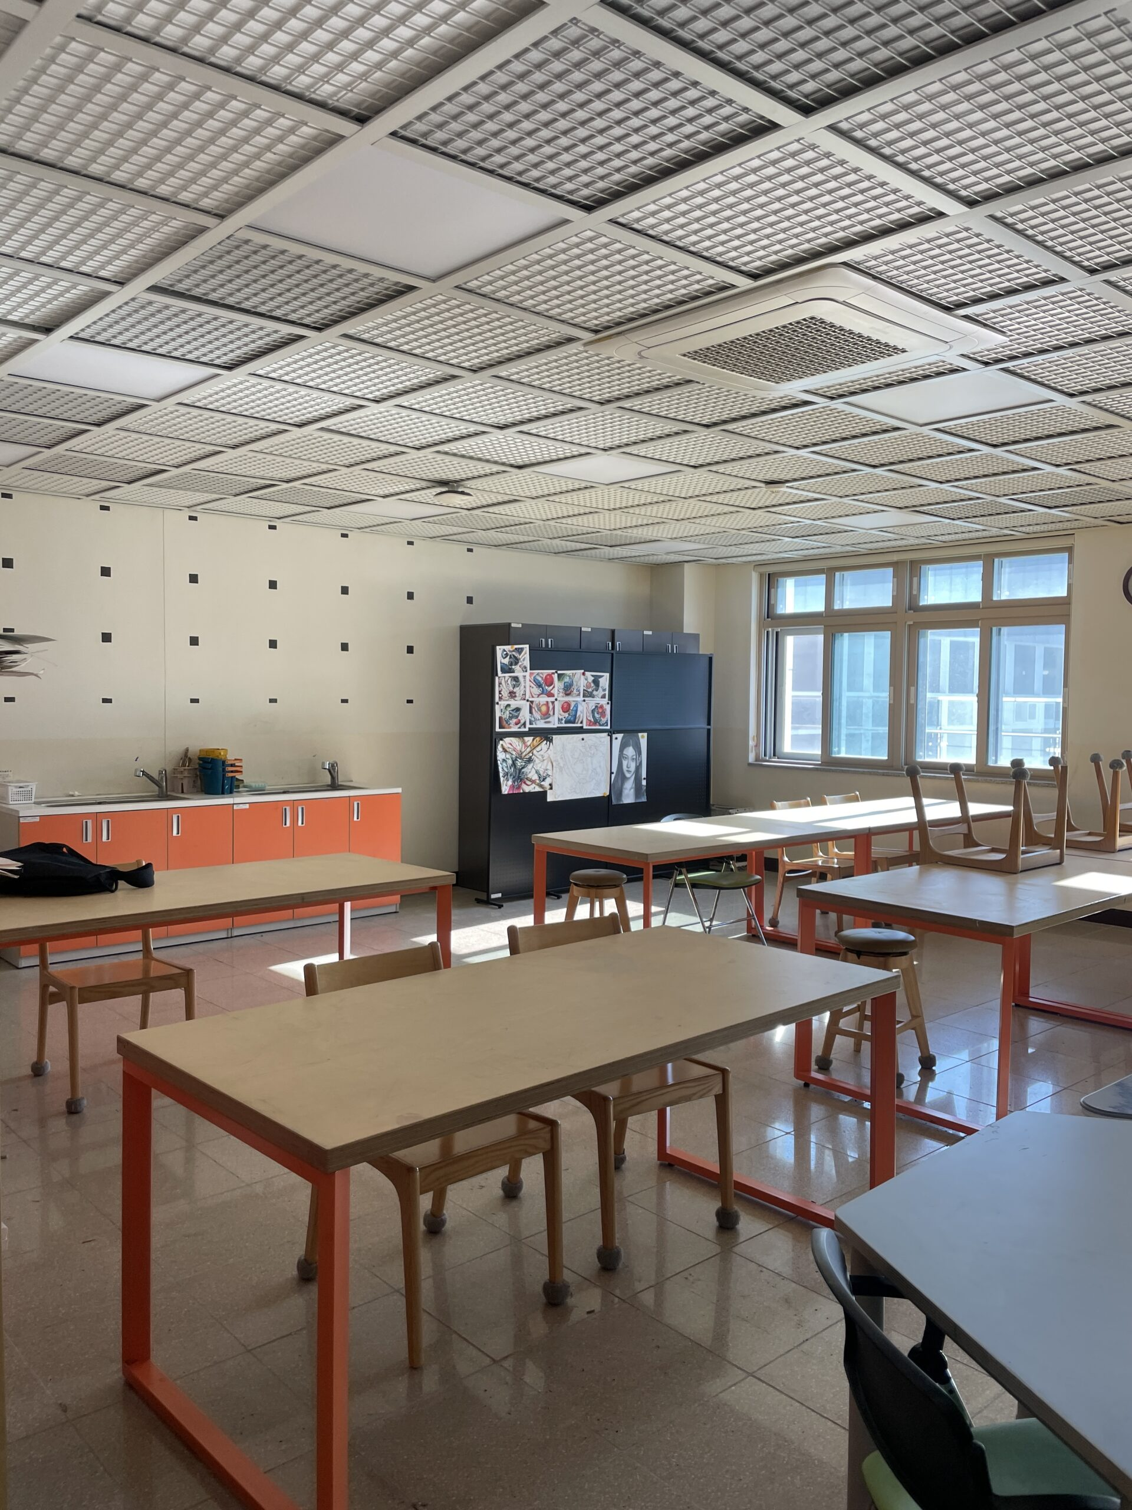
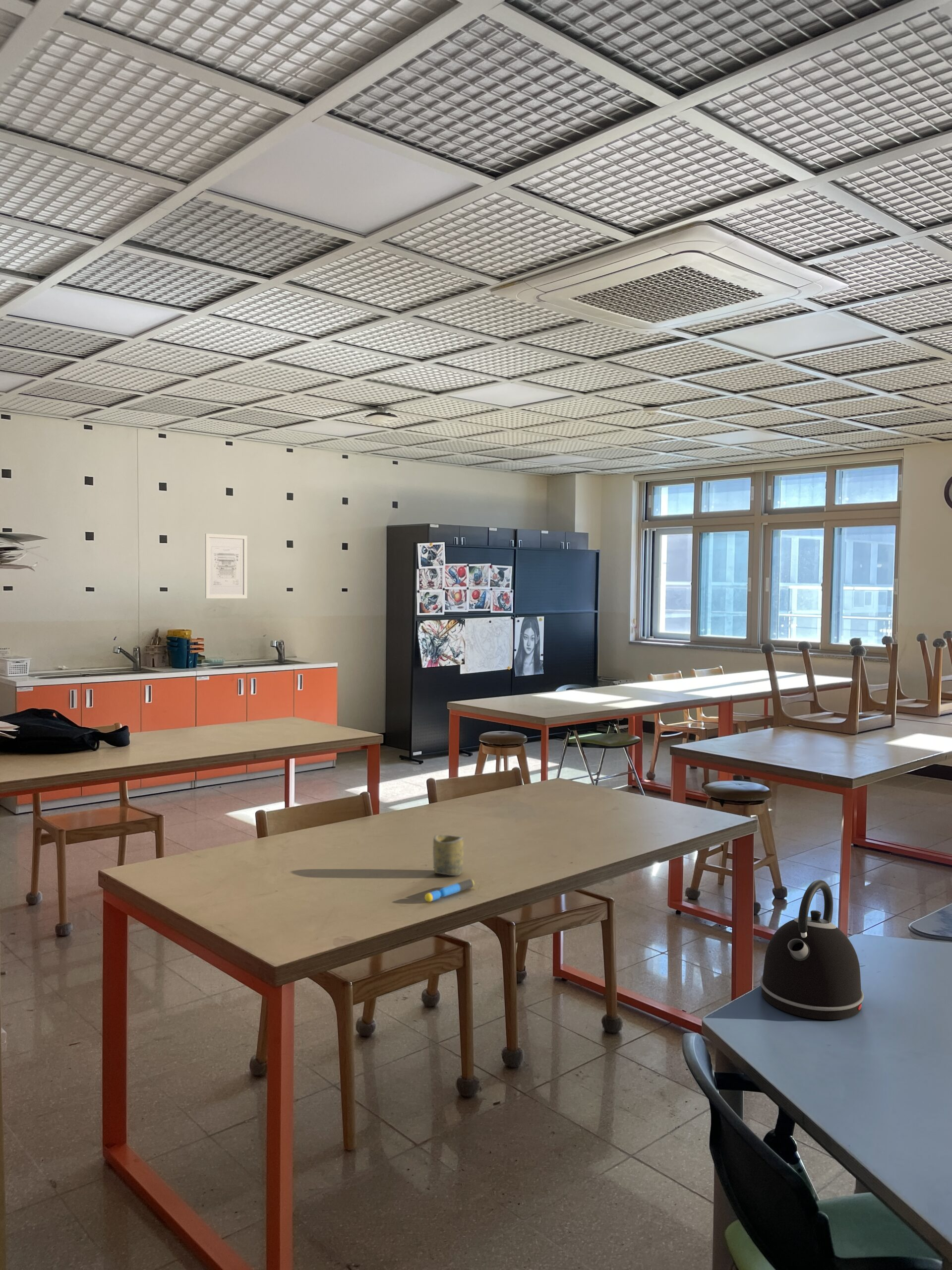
+ cup (448, 855)
+ kettle (813, 940)
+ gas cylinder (450, 890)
+ wall art (226, 567)
